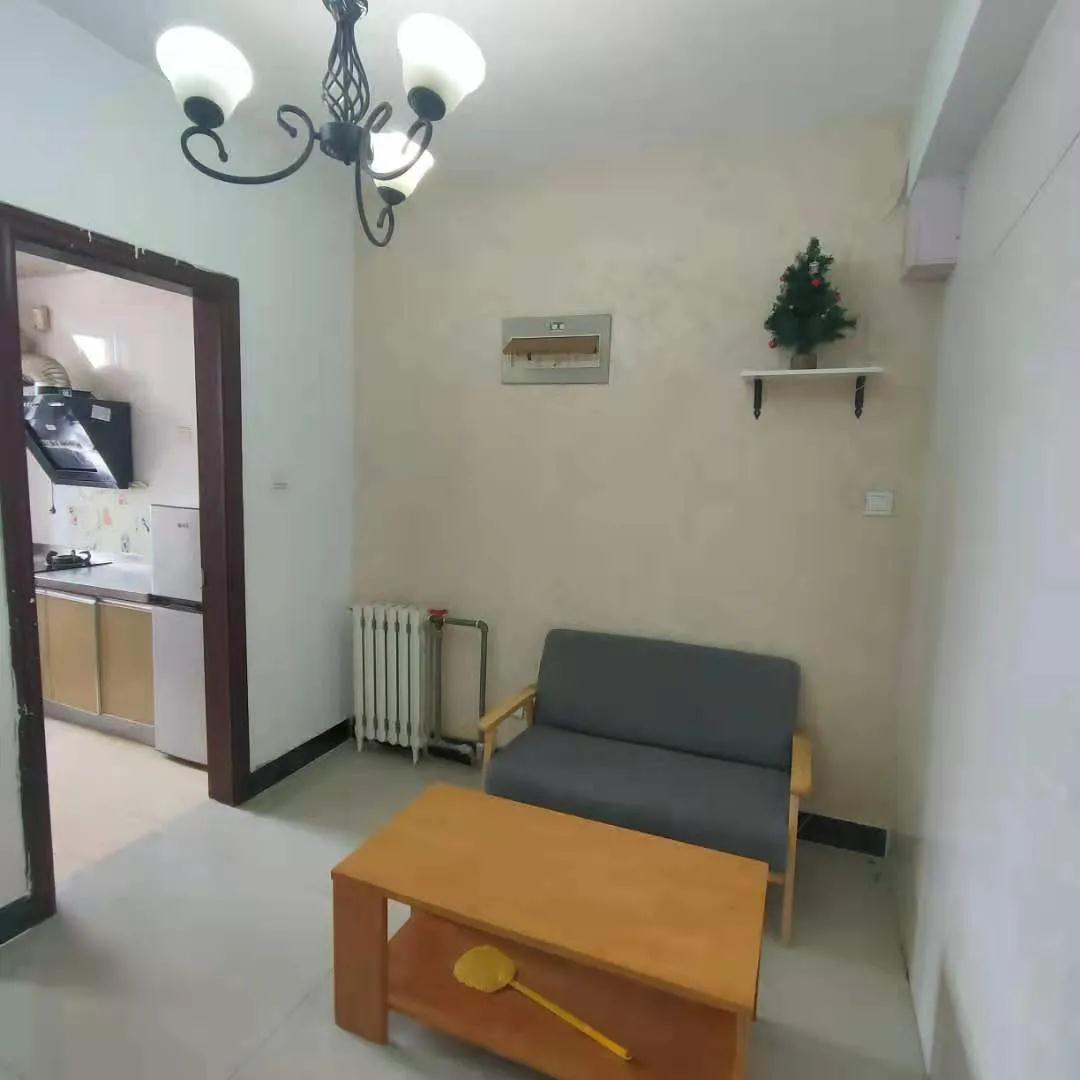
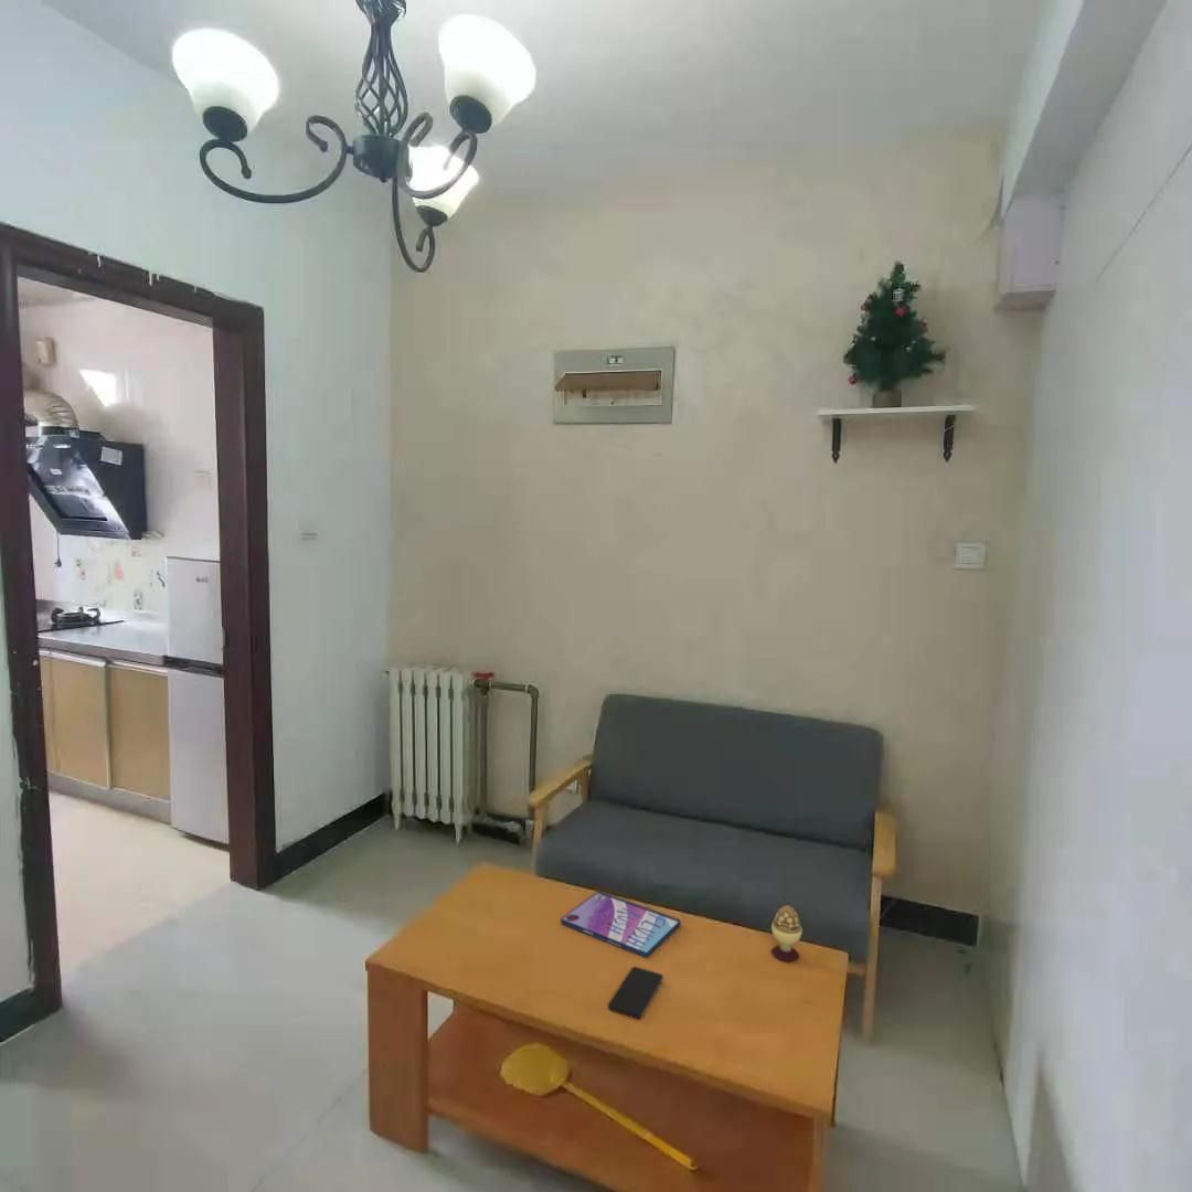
+ smartphone (636, 991)
+ decorative egg (786, 930)
+ video game case (620, 922)
